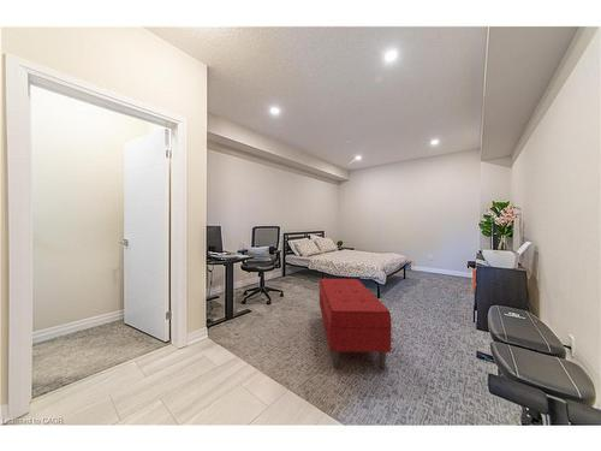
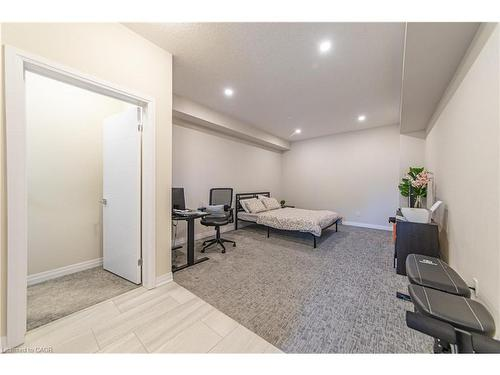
- bench (346, 314)
